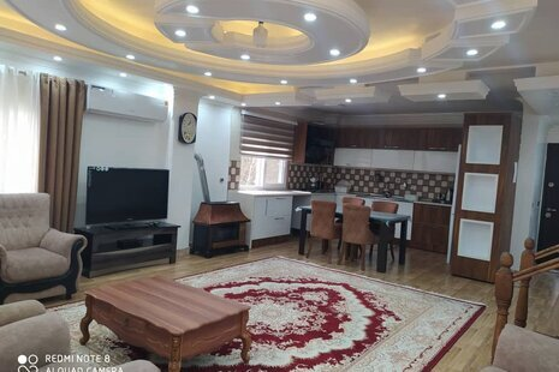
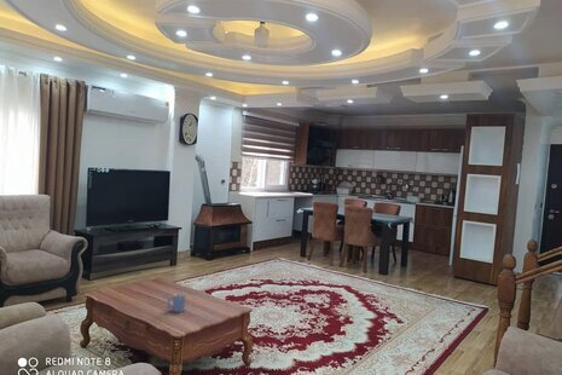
+ mug (175, 302)
